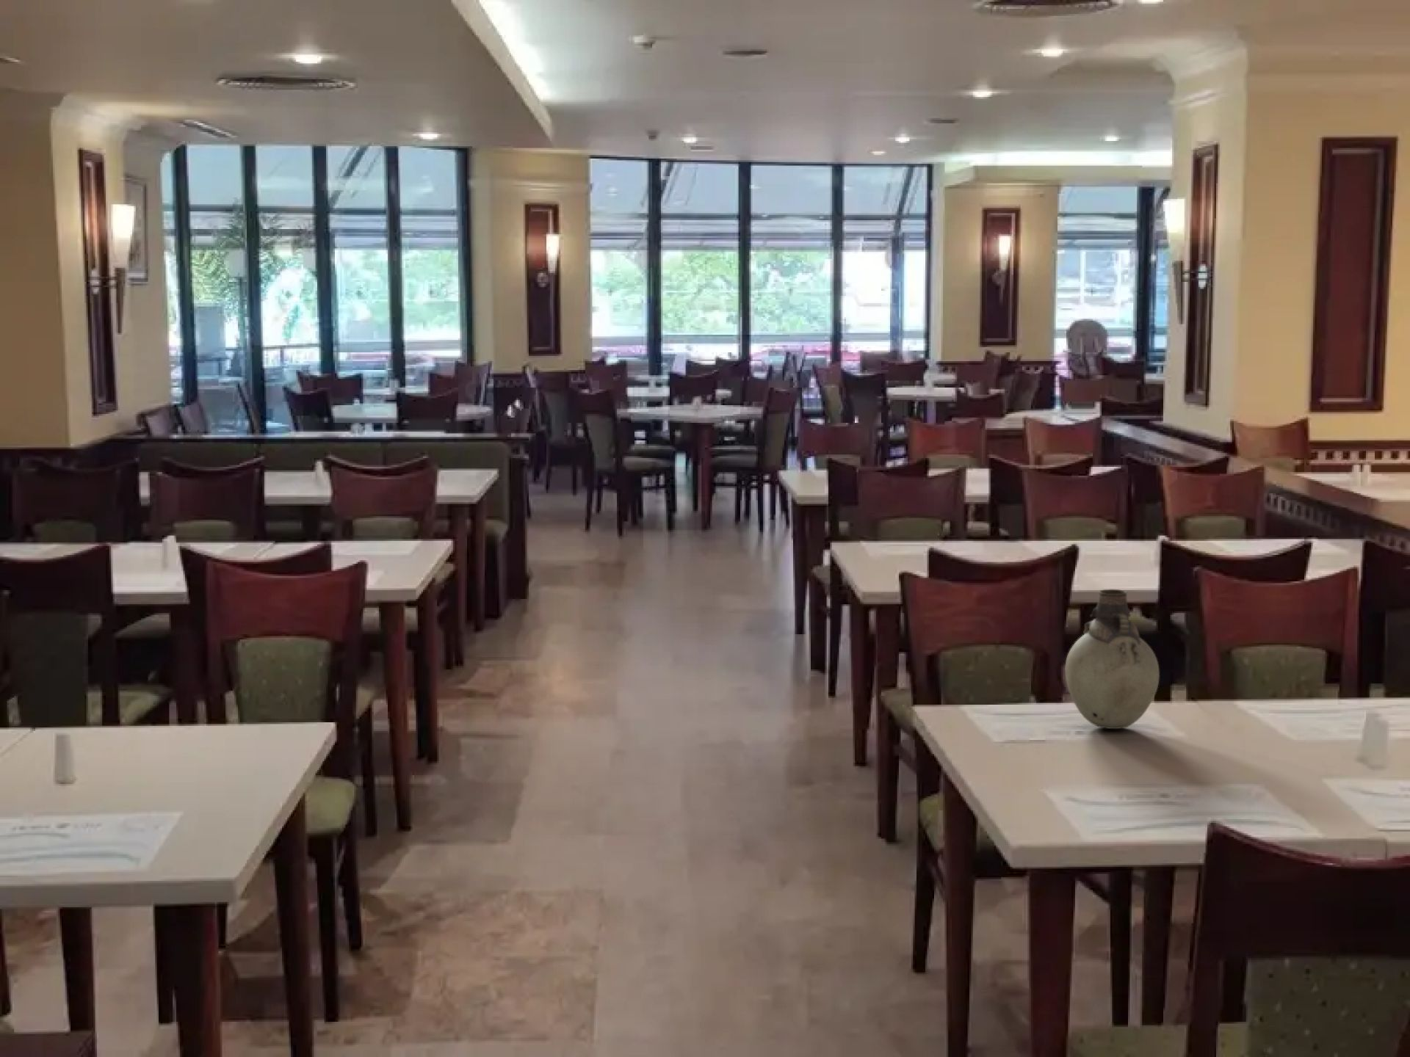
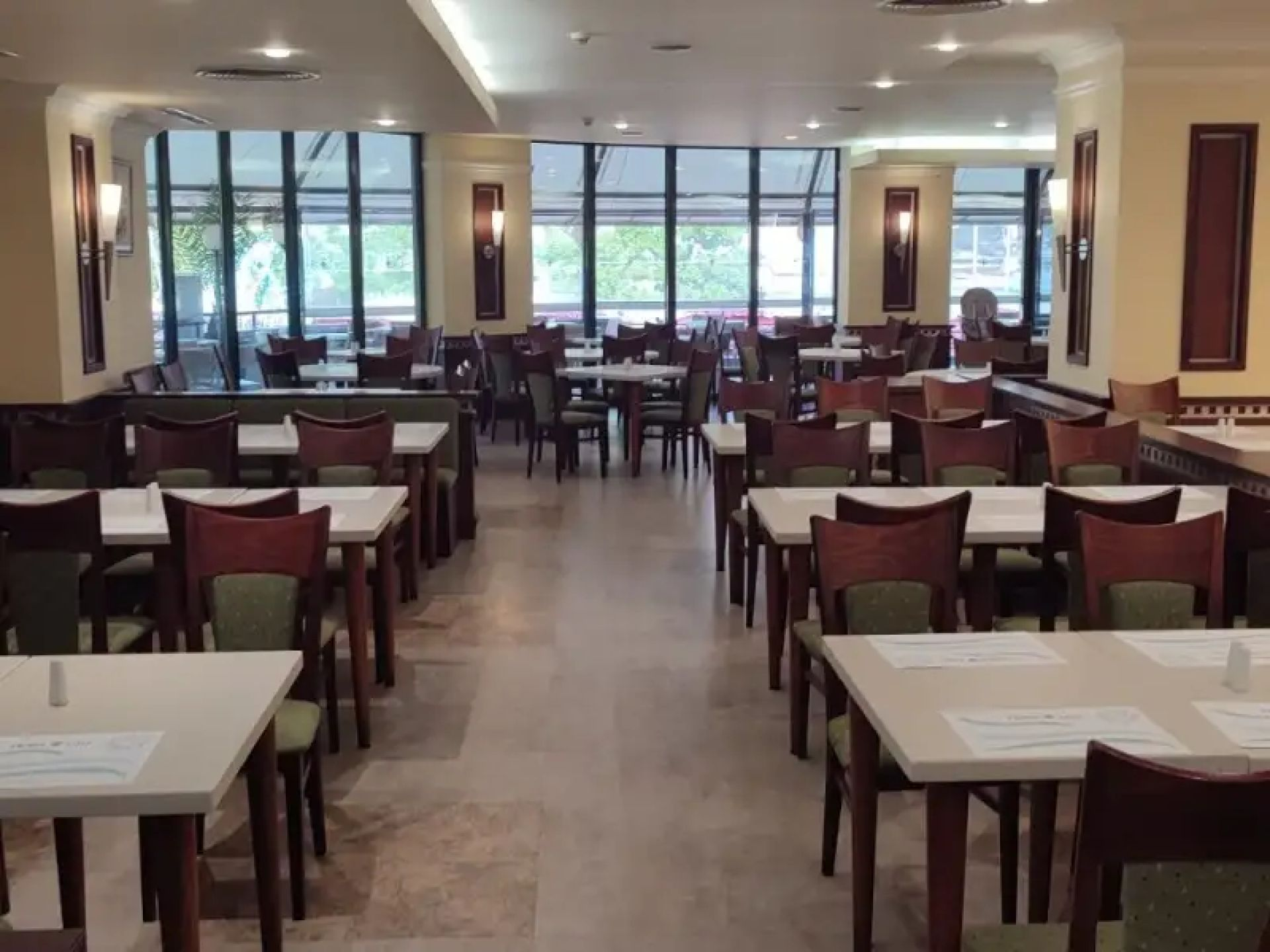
- vase (1111, 660)
